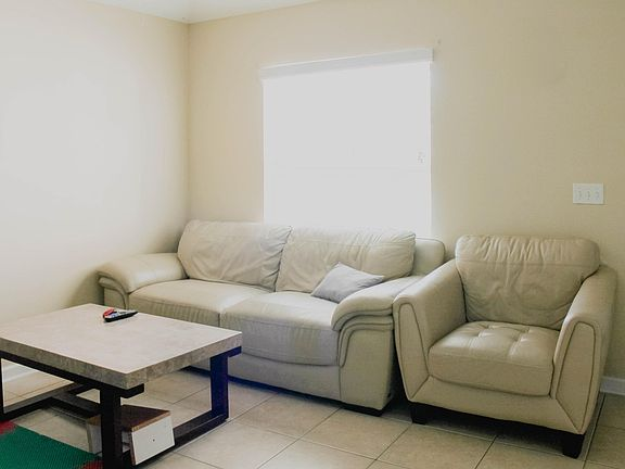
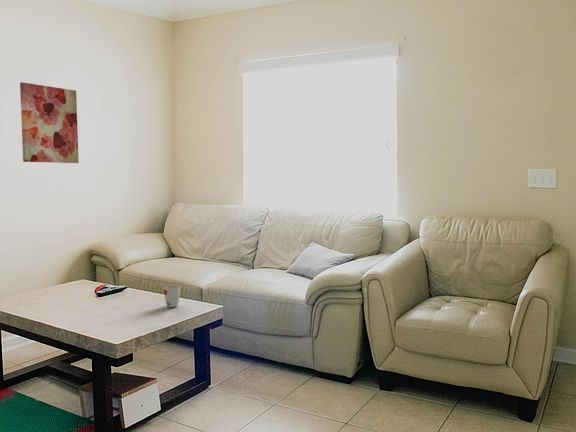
+ wall art (50, 124)
+ cup (172, 296)
